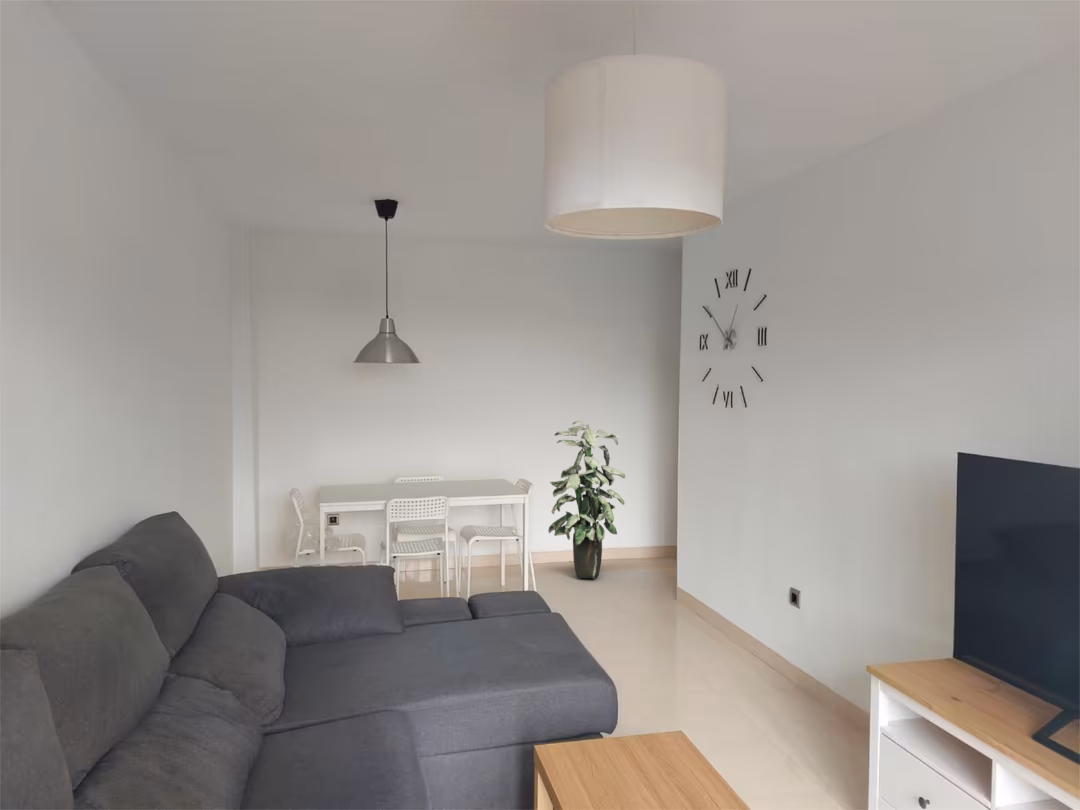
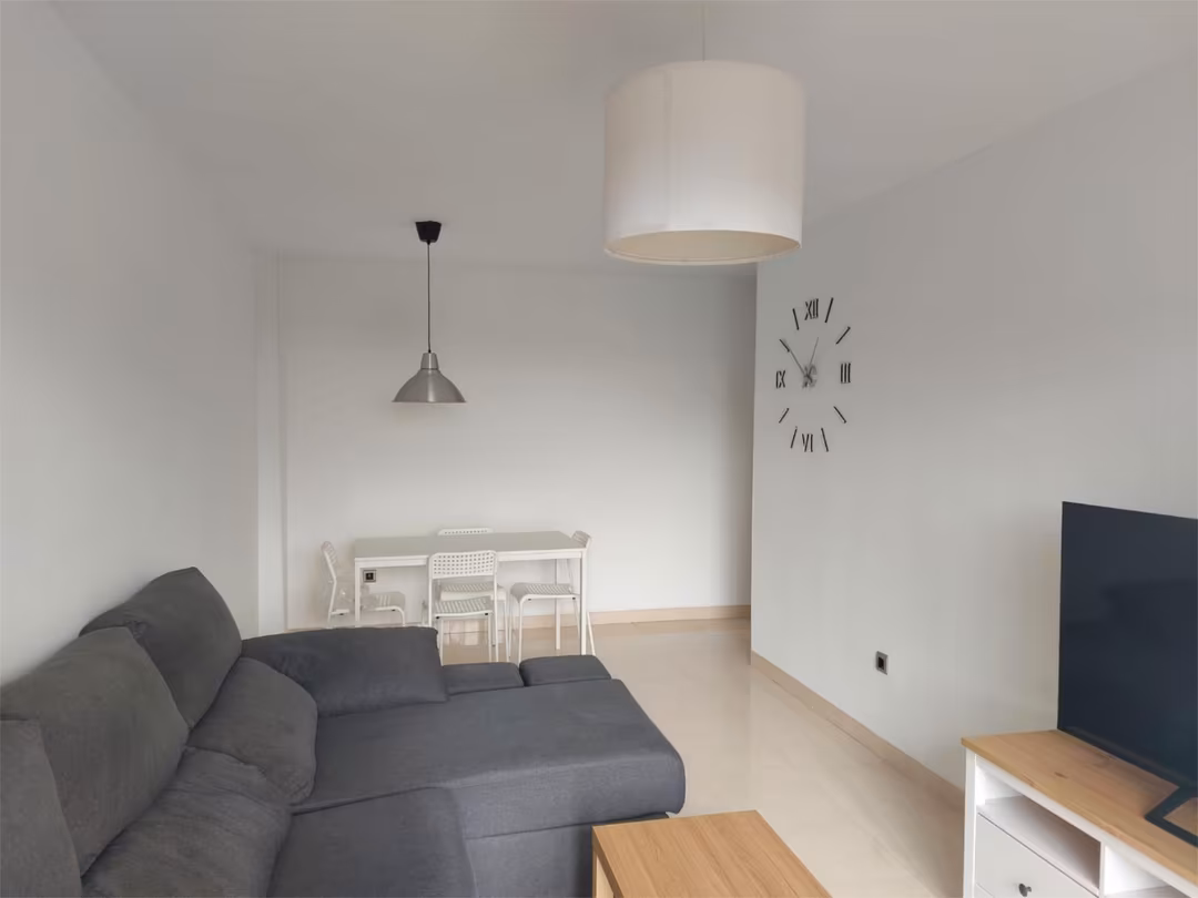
- indoor plant (584, 498)
